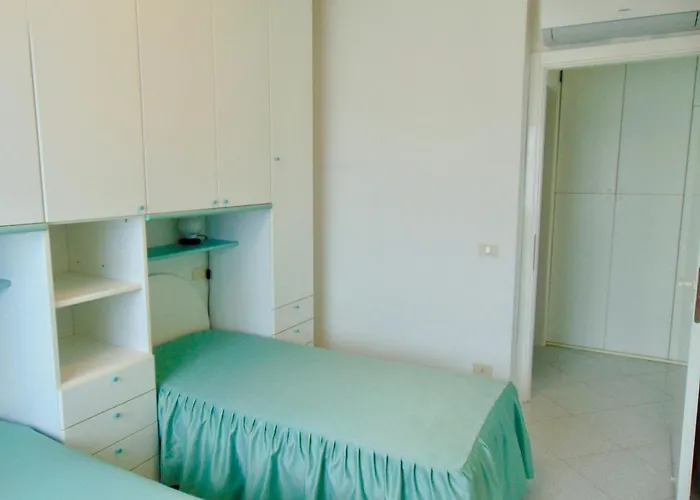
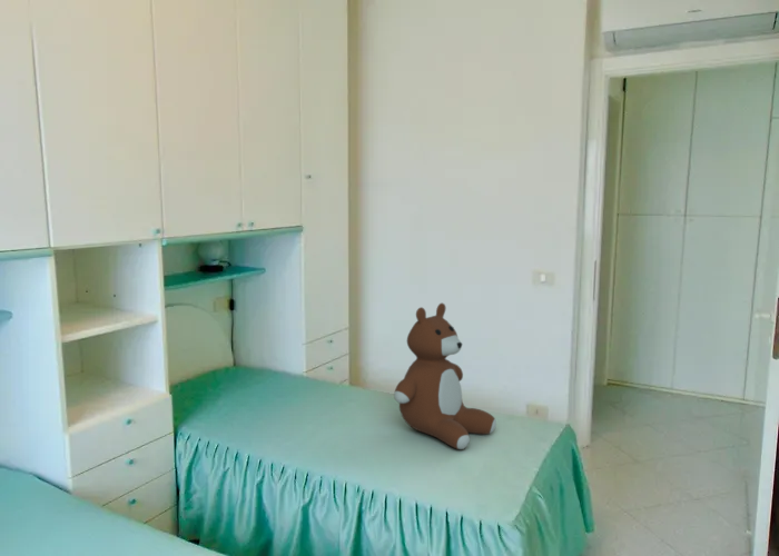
+ teddy bear (446, 370)
